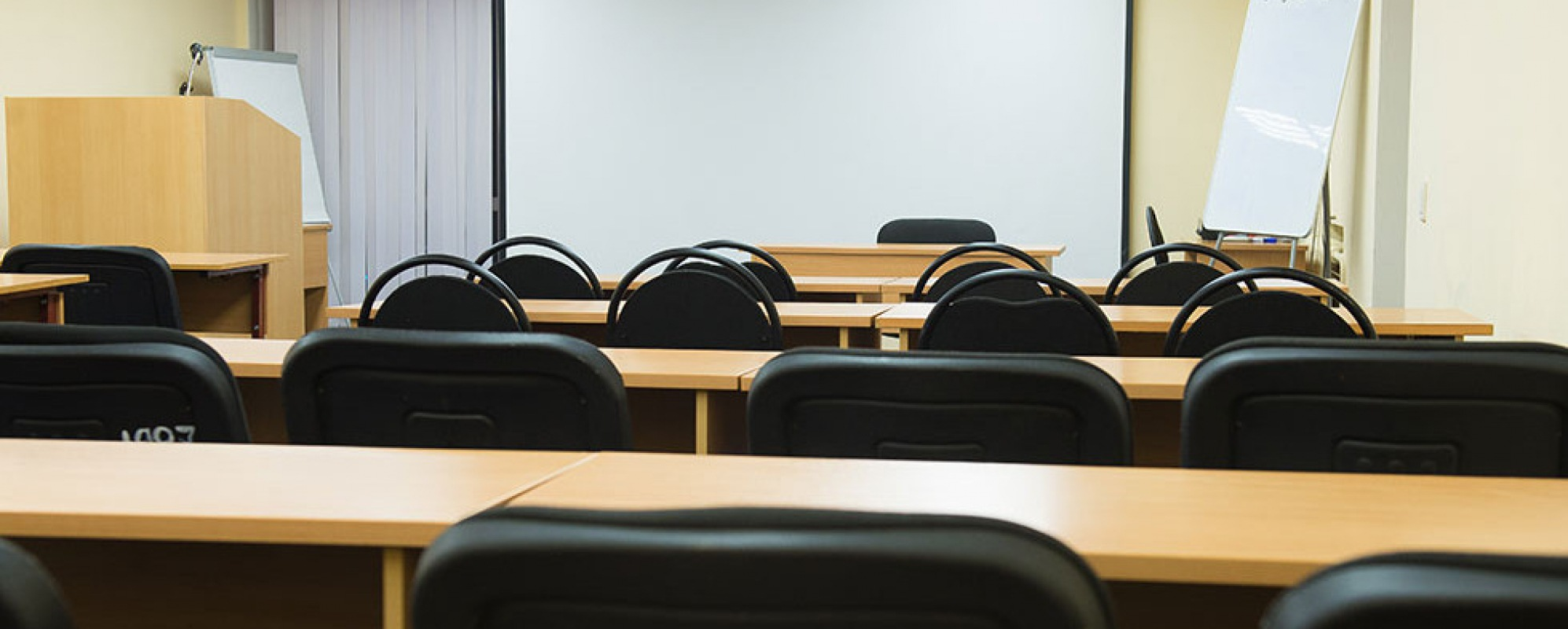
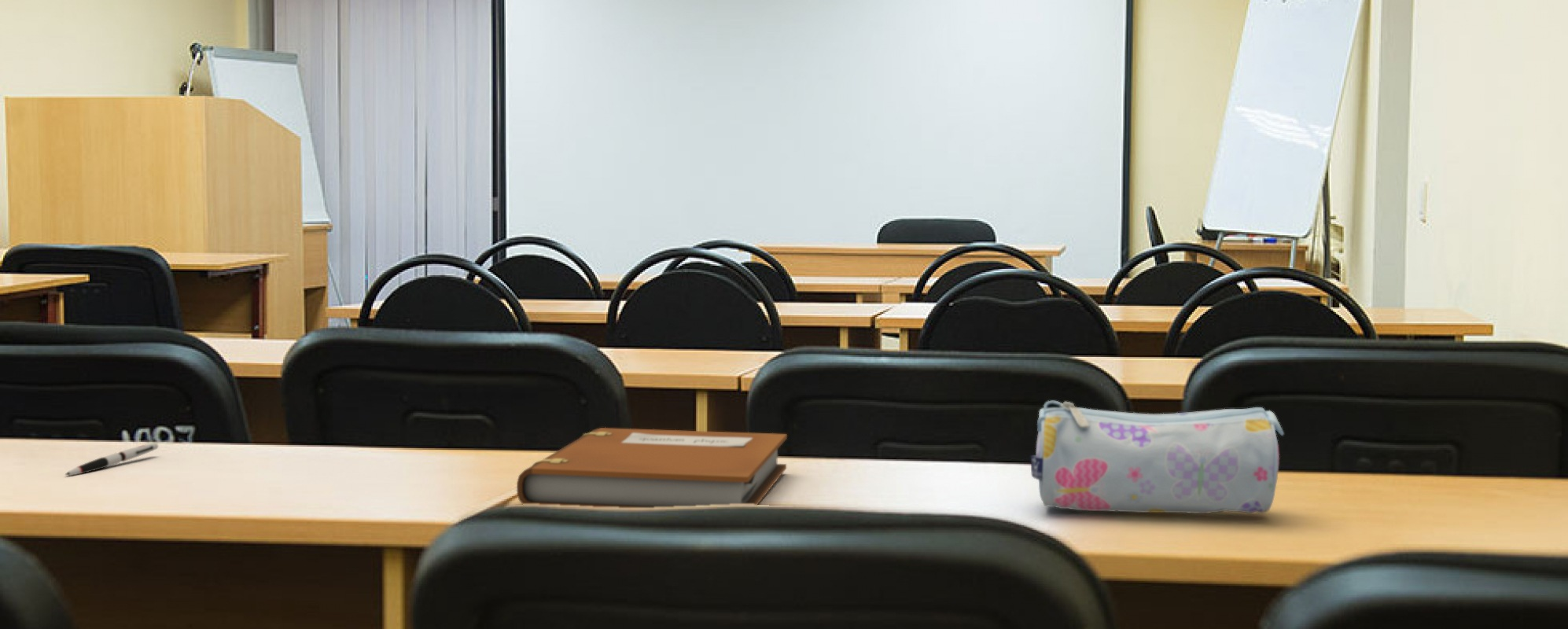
+ pen (113, 459)
+ pencil case (1154, 456)
+ notebook (661, 467)
